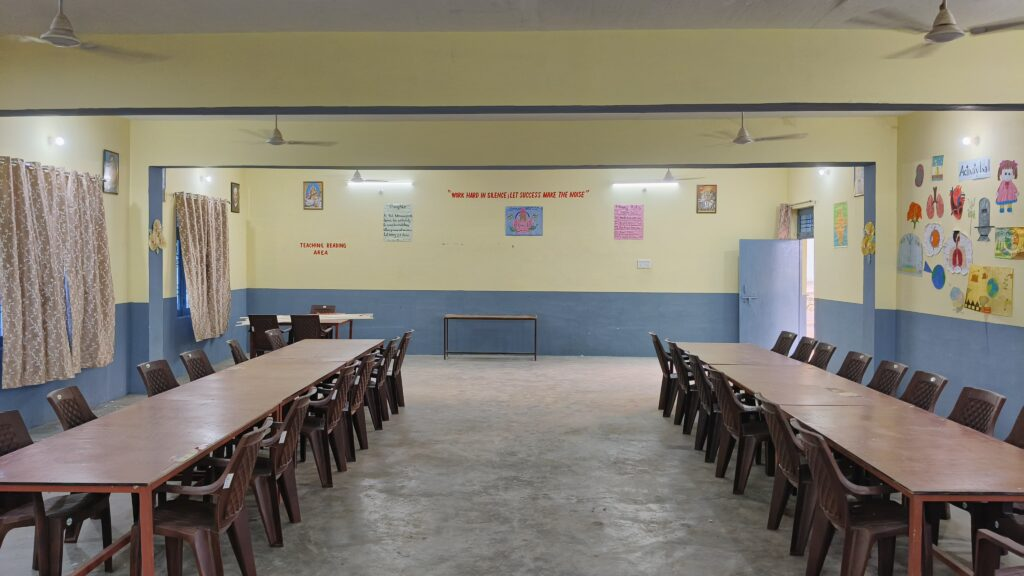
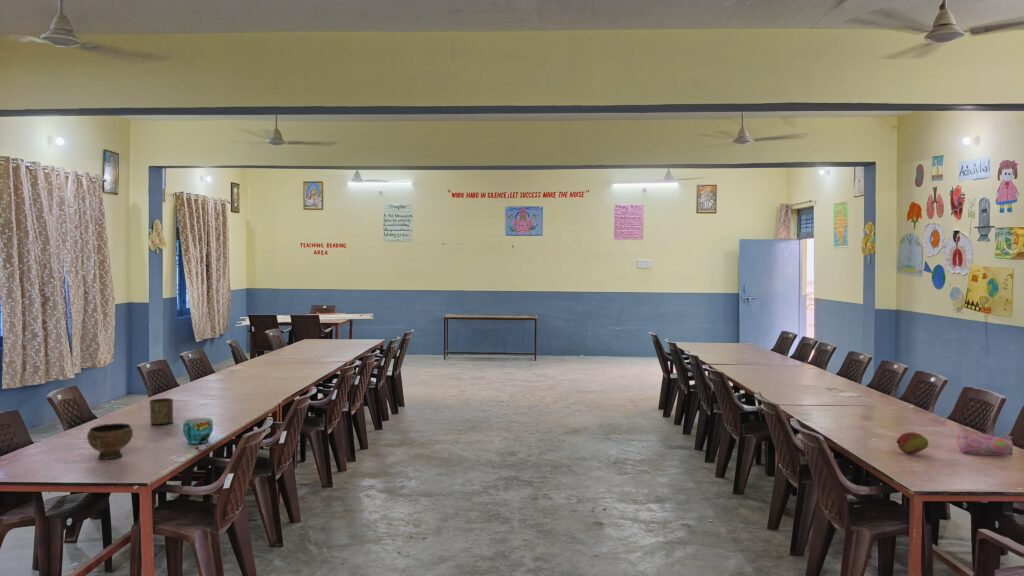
+ fruit (911, 443)
+ cup (197, 430)
+ pencil case (985, 444)
+ cup (161, 411)
+ bowl (110, 441)
